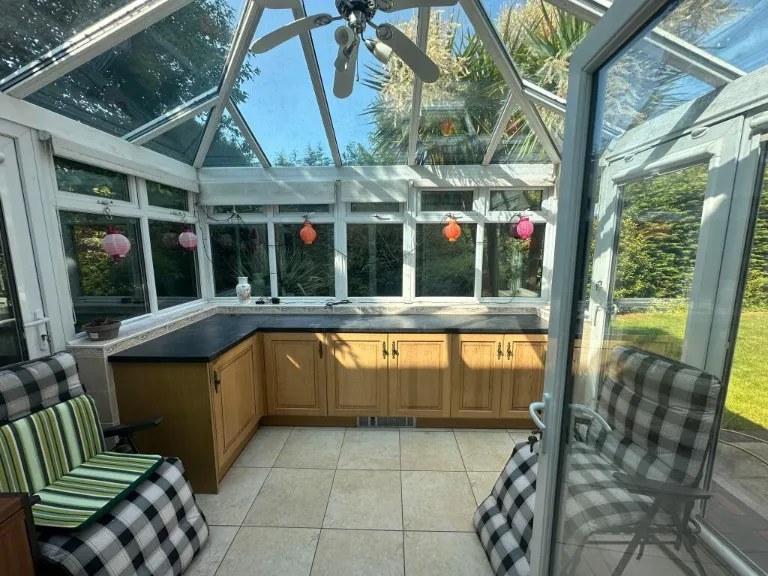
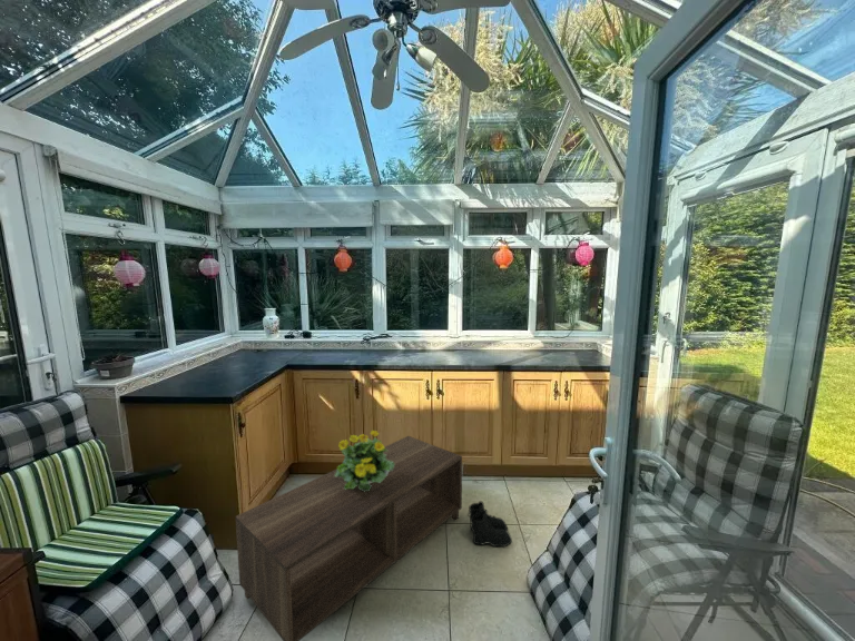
+ flowering plant (363, 456)
+ coffee table (365, 516)
+ boots (489, 521)
